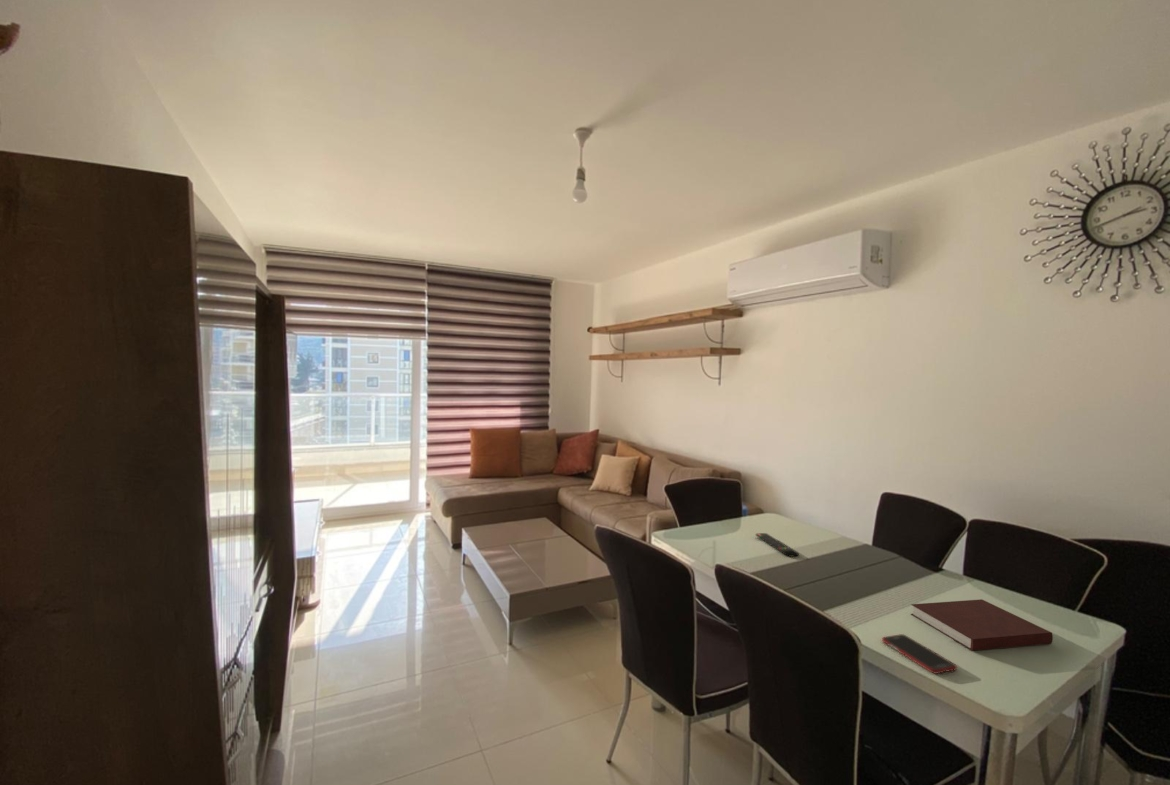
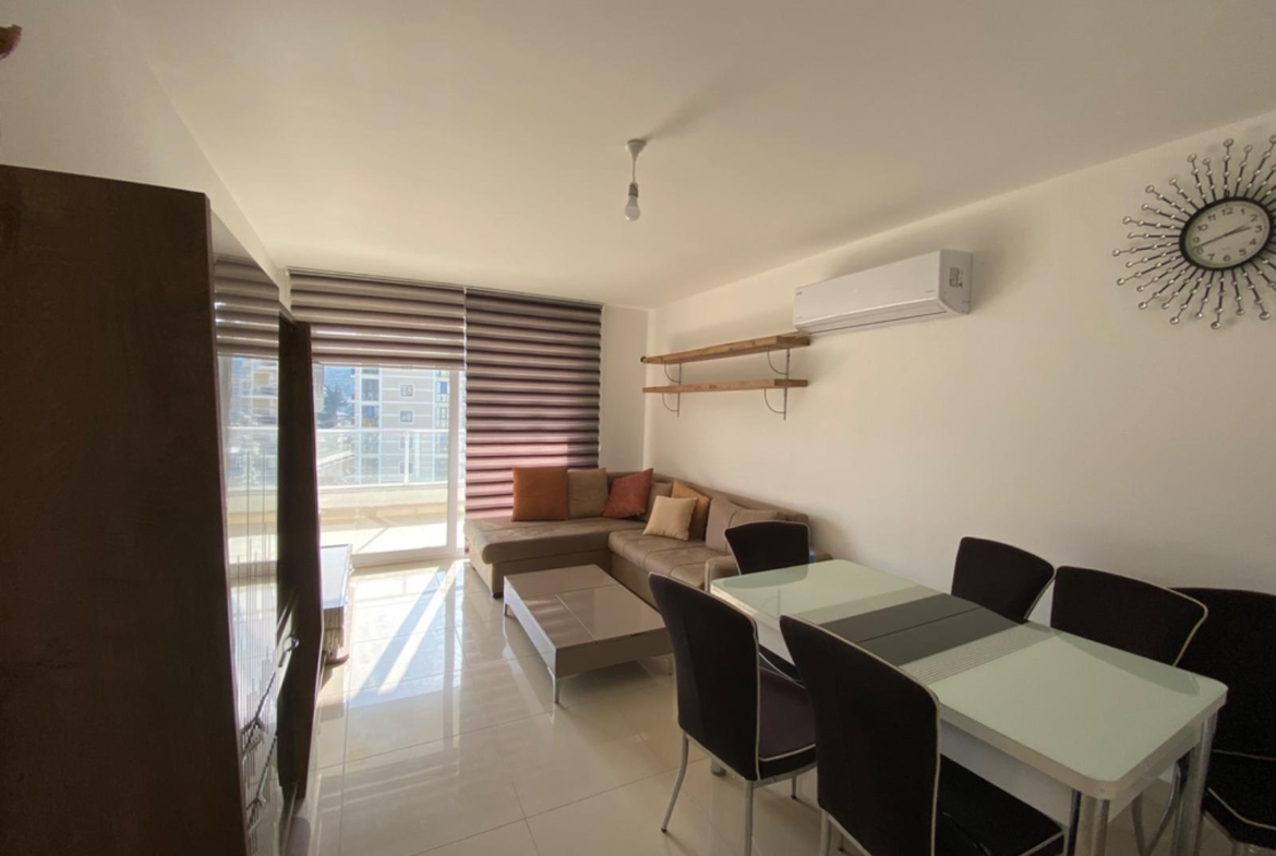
- notebook (977, 623)
- cell phone (917, 652)
- remote control (775, 544)
